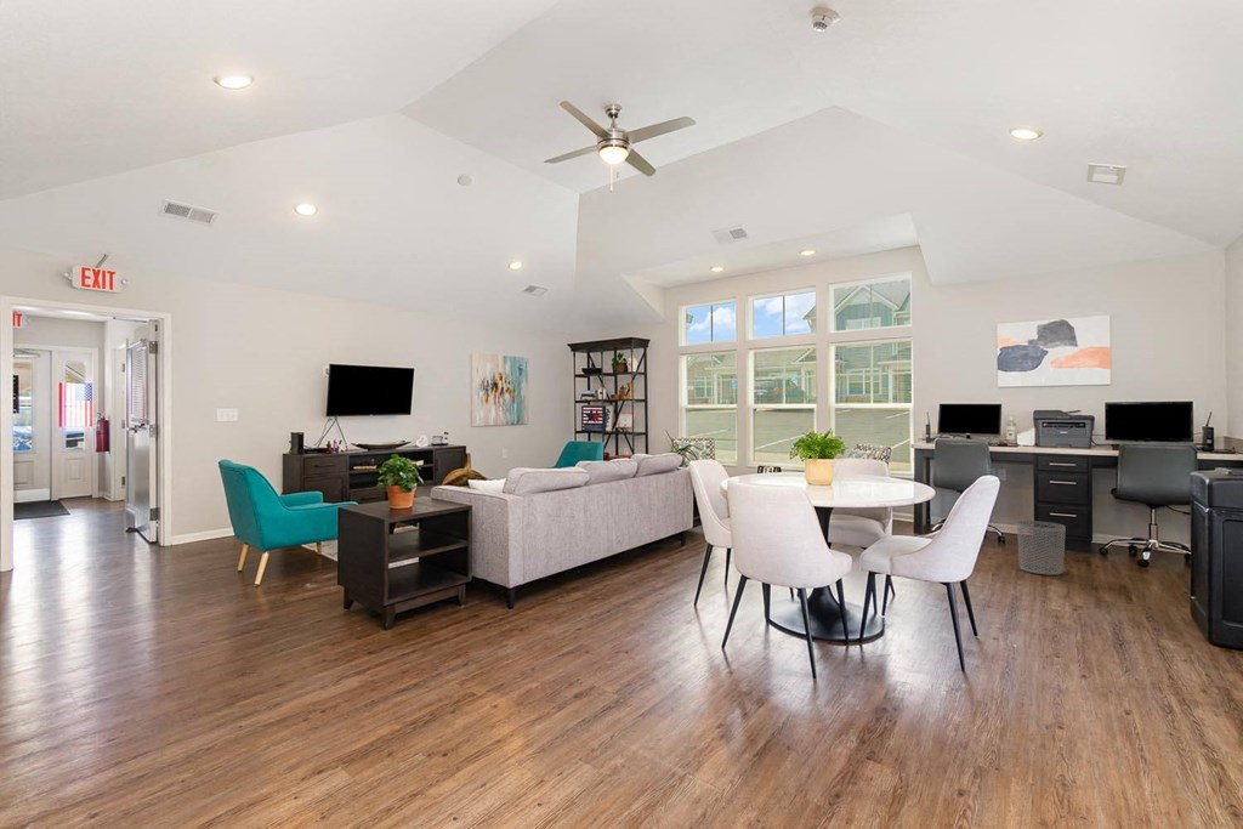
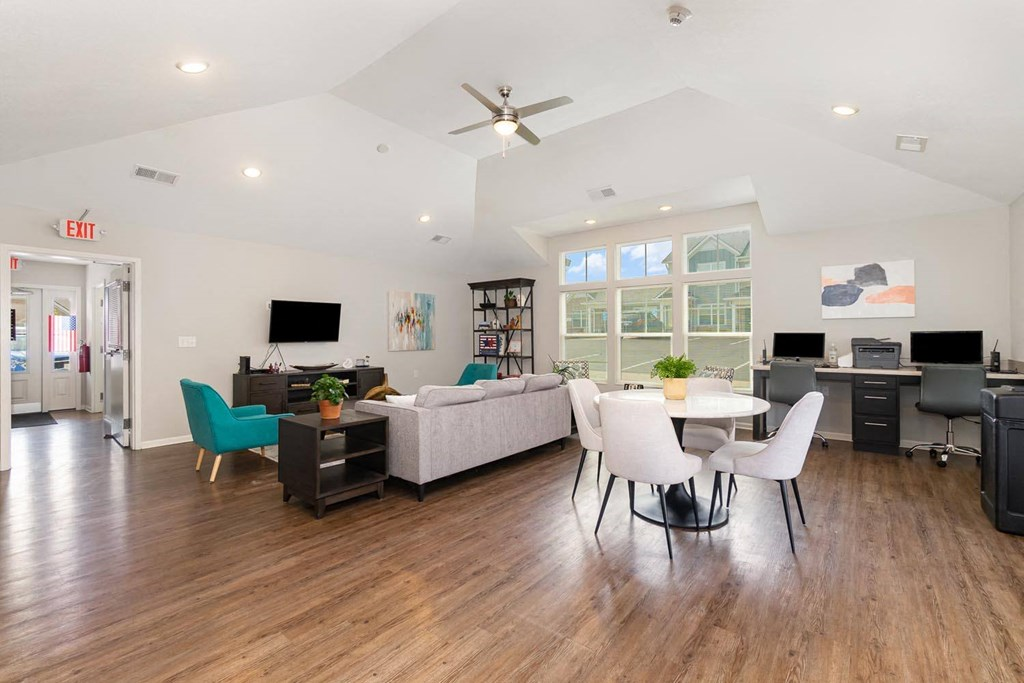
- waste bin (1040, 547)
